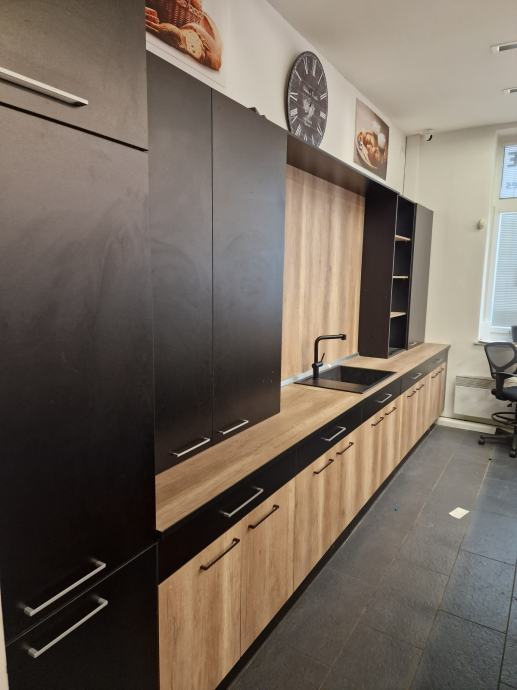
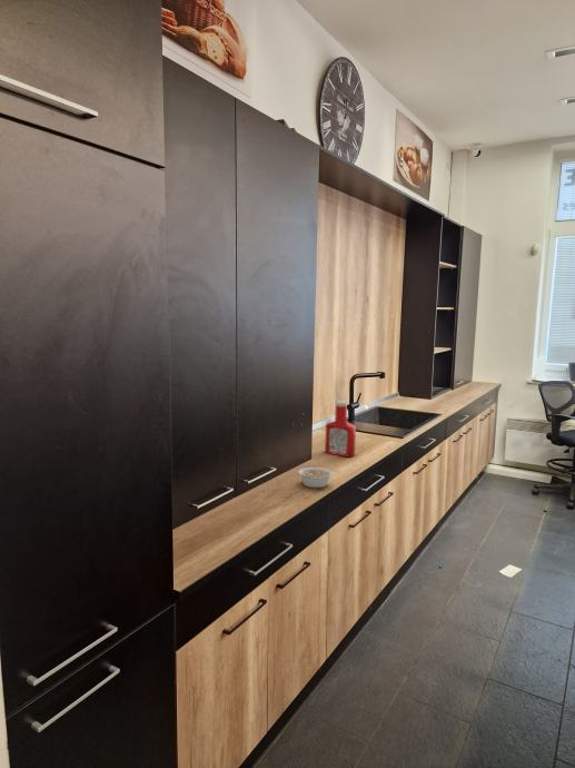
+ legume (316, 476)
+ soap bottle (340, 427)
